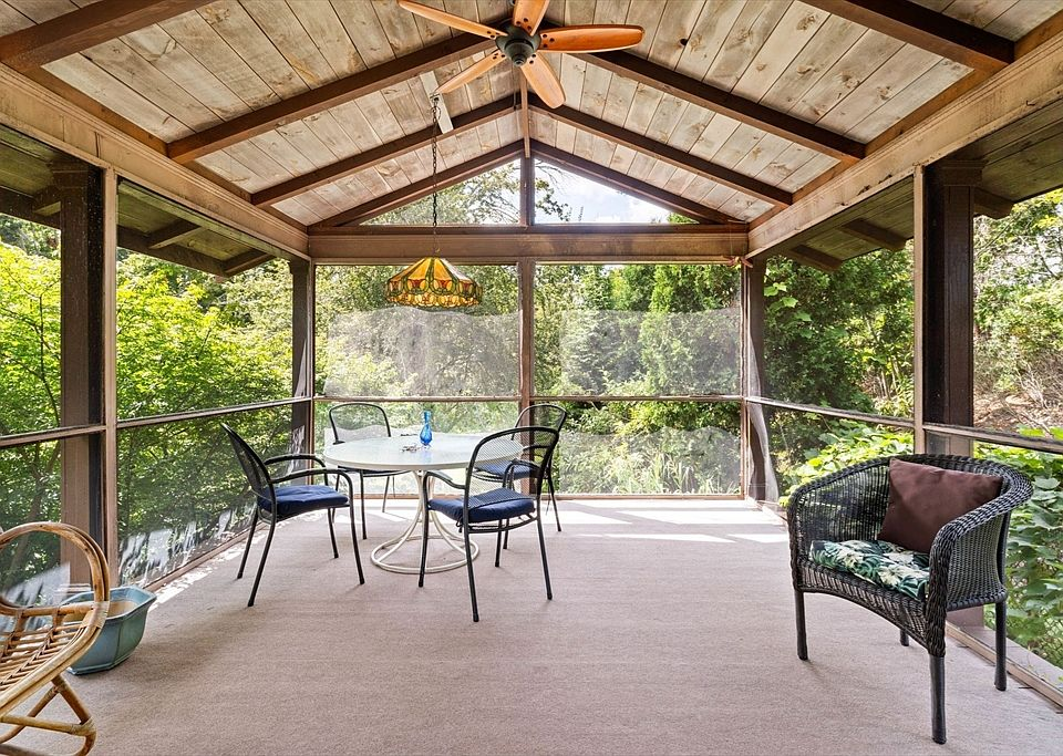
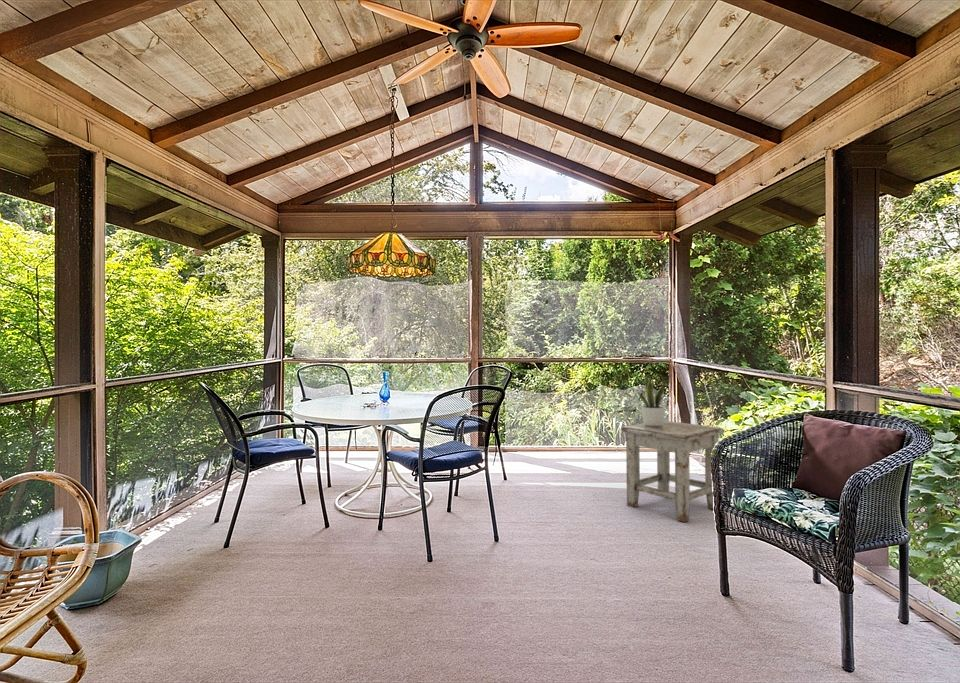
+ stool (669, 467)
+ potted plant (653, 400)
